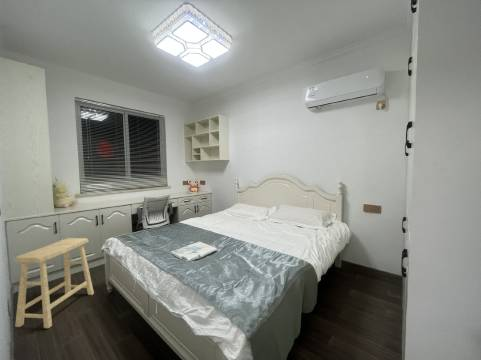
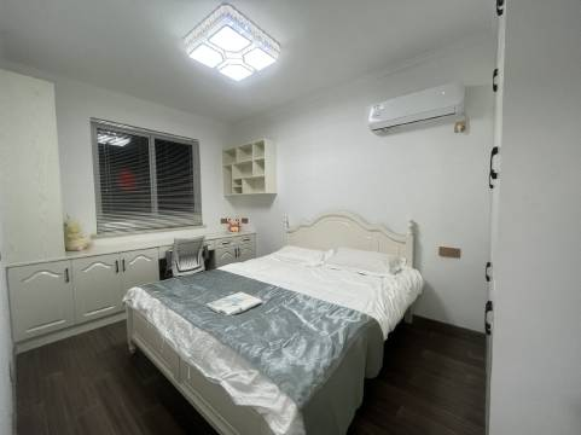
- stool (61, 283)
